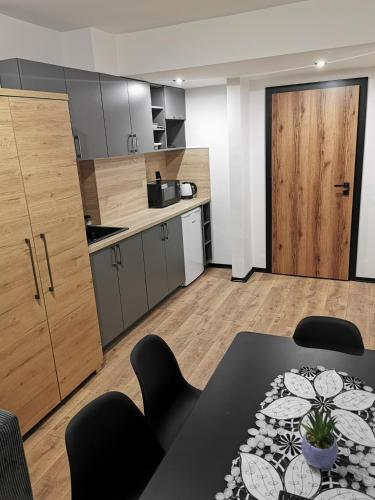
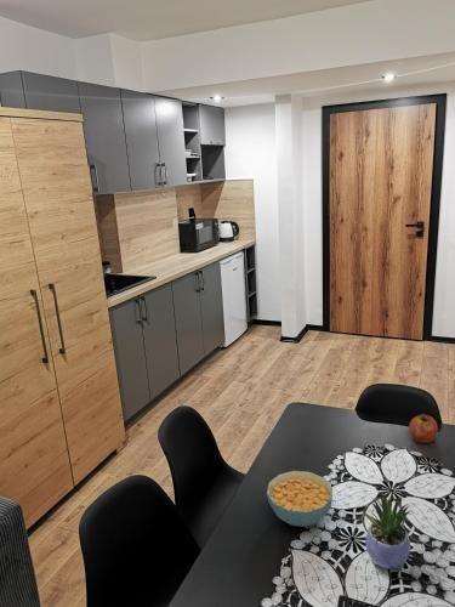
+ cereal bowl (300, 504)
+ fruit (423, 427)
